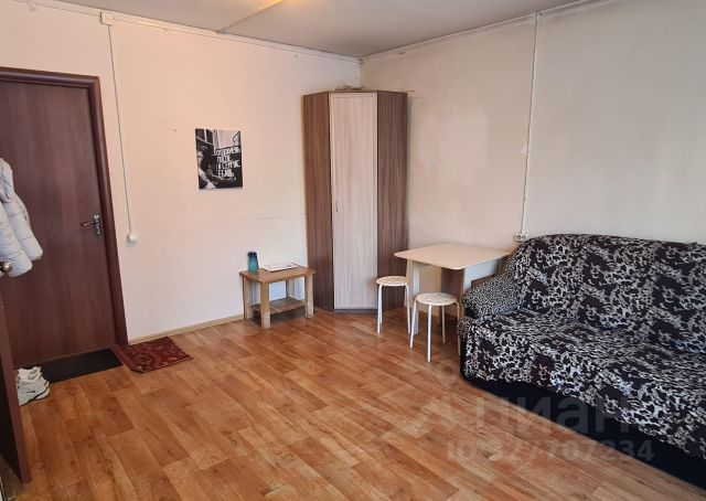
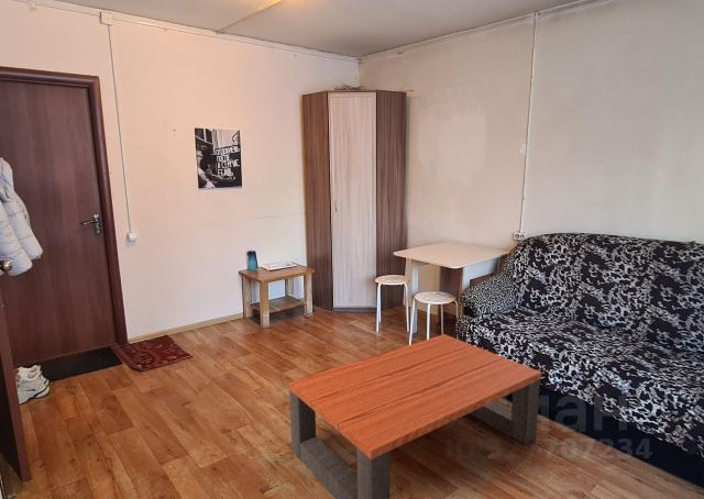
+ coffee table (416, 411)
